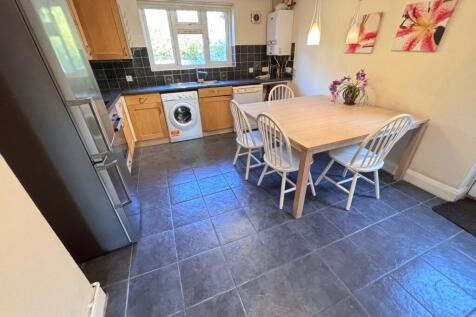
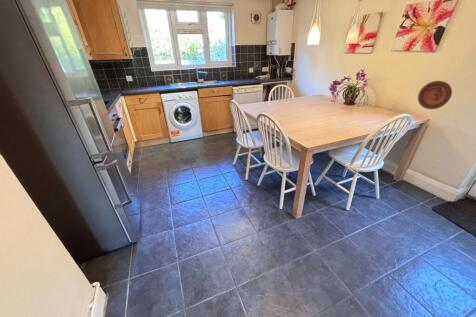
+ decorative plate (434, 95)
